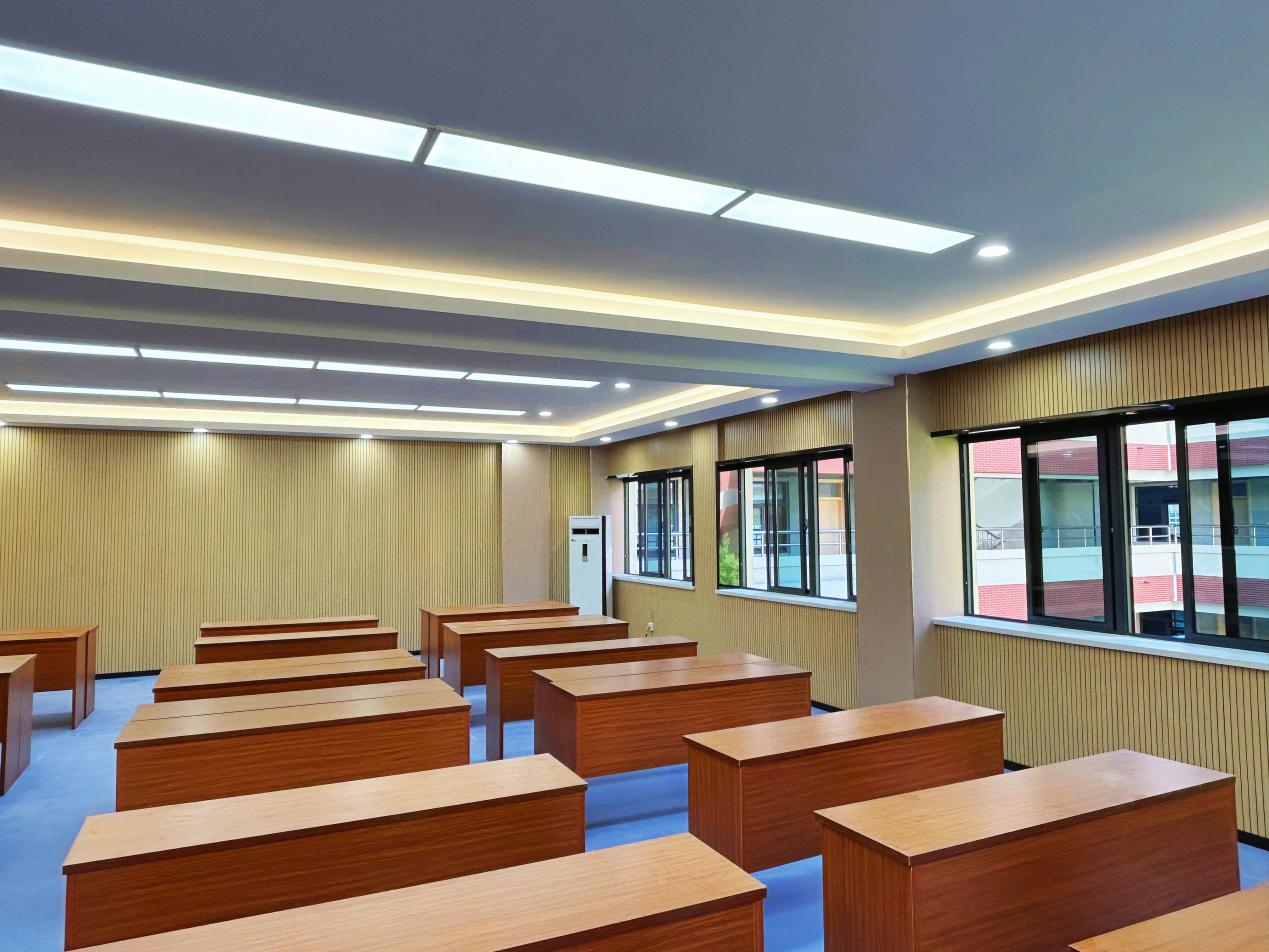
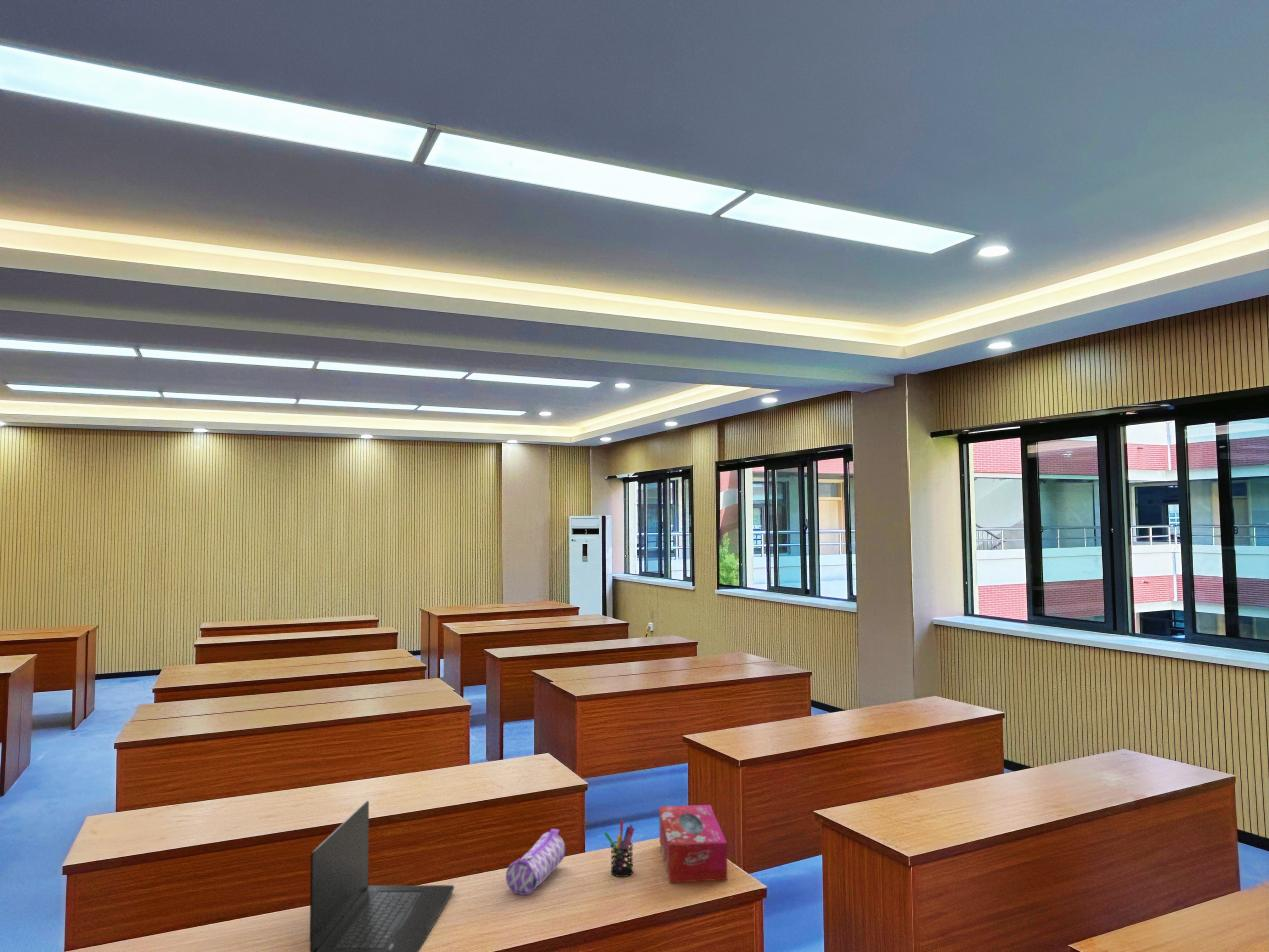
+ pencil case (536, 861)
+ pen holder (619, 848)
+ tissue box (691, 841)
+ laptop (388, 885)
